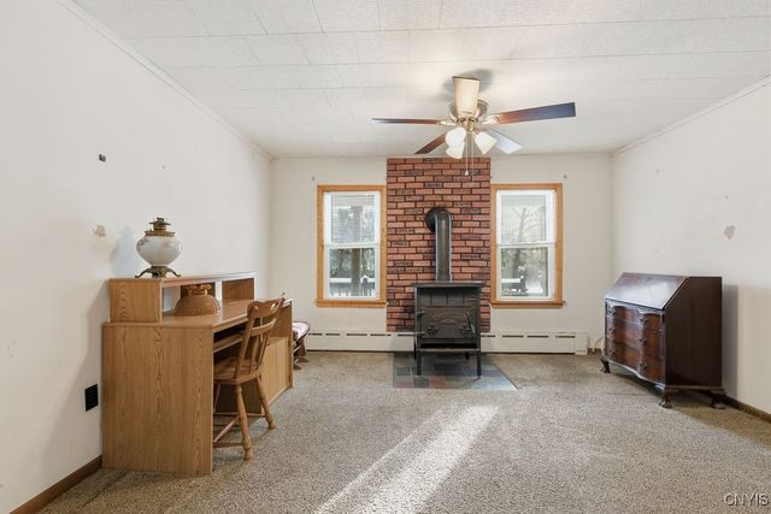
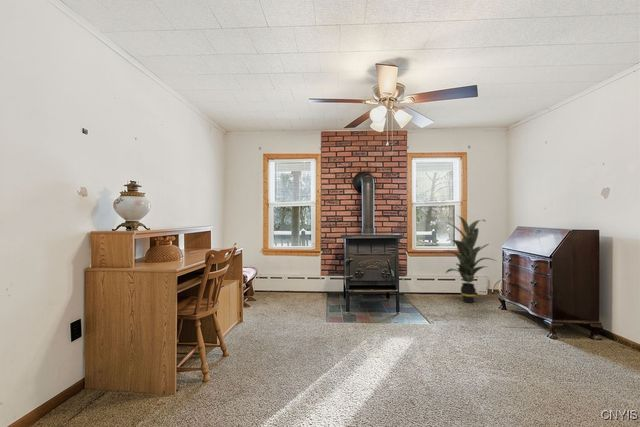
+ indoor plant (464, 258)
